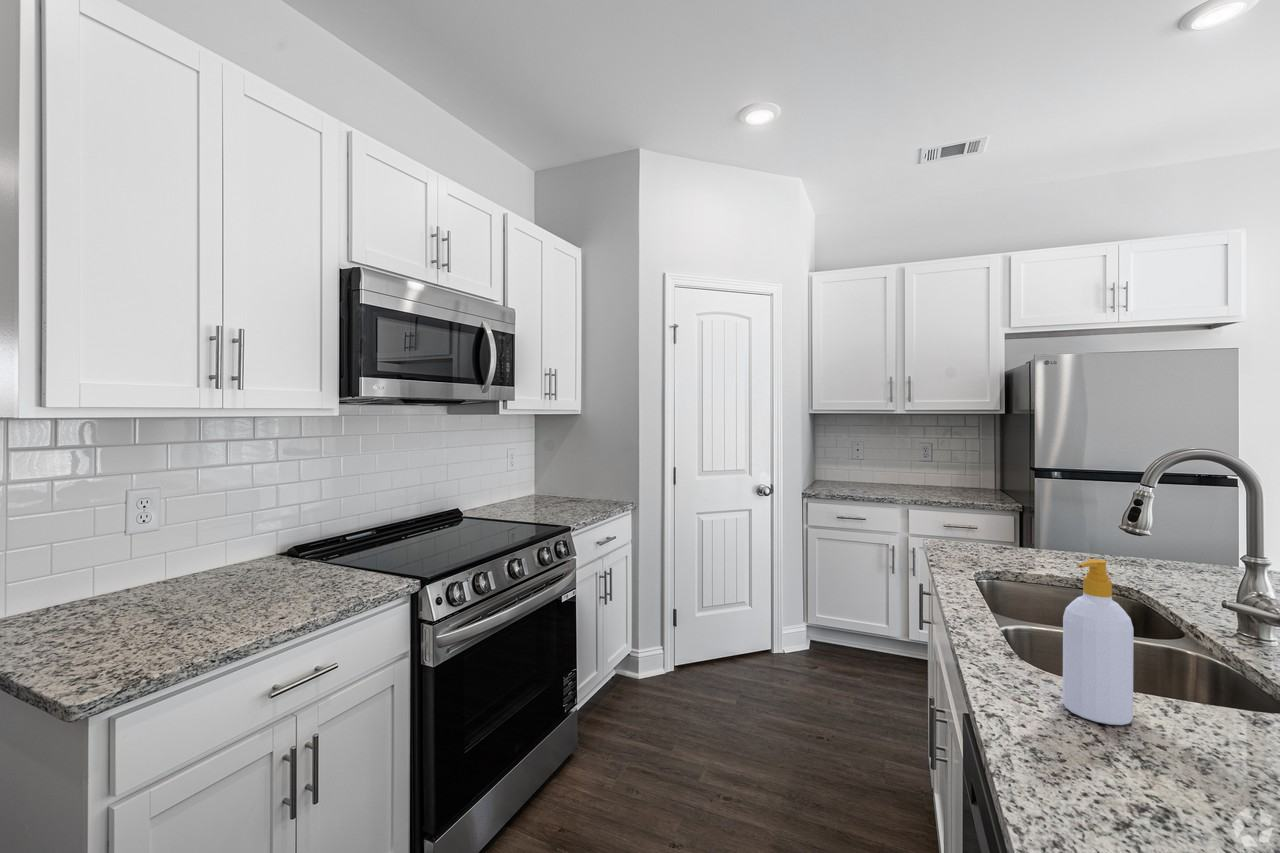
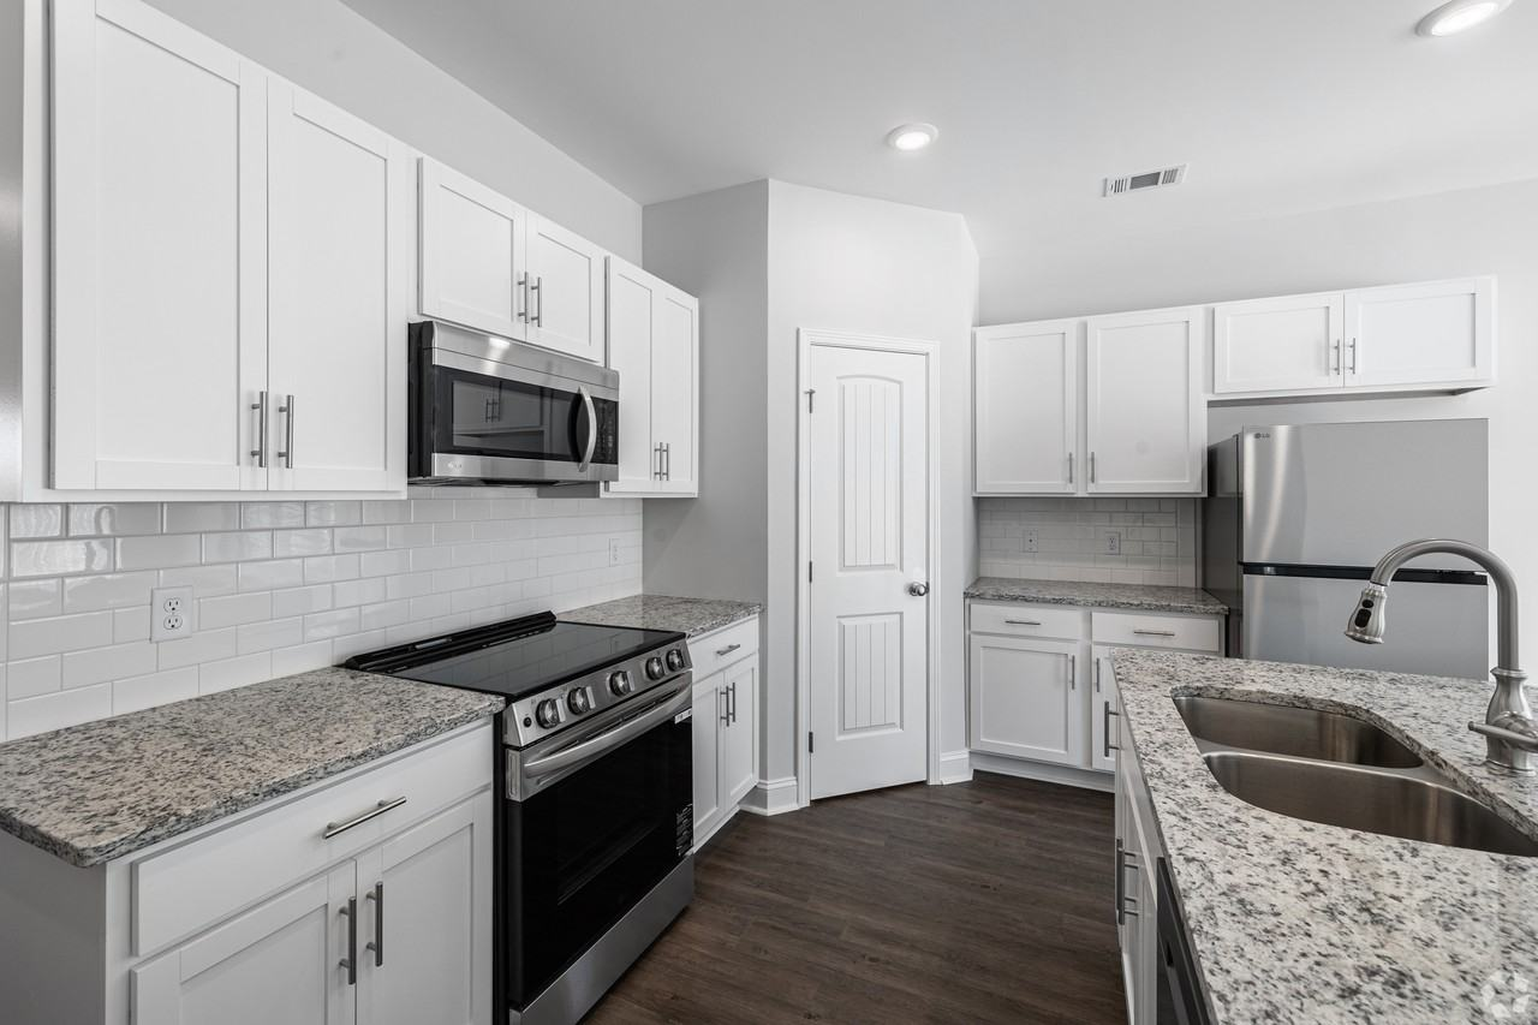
- soap bottle (1095, 636)
